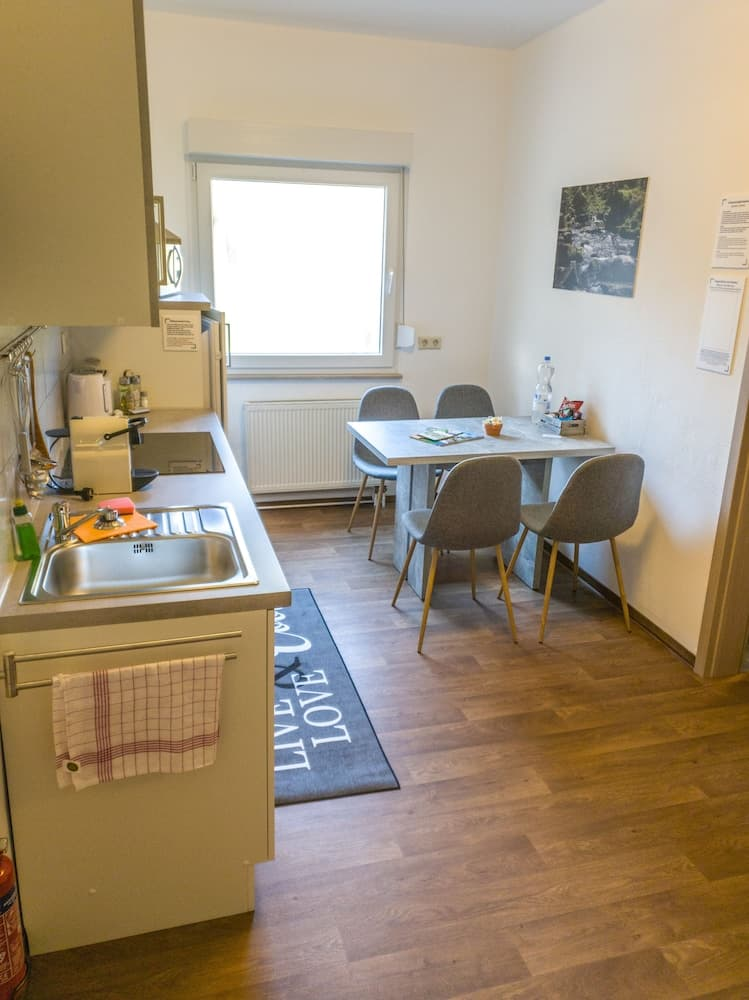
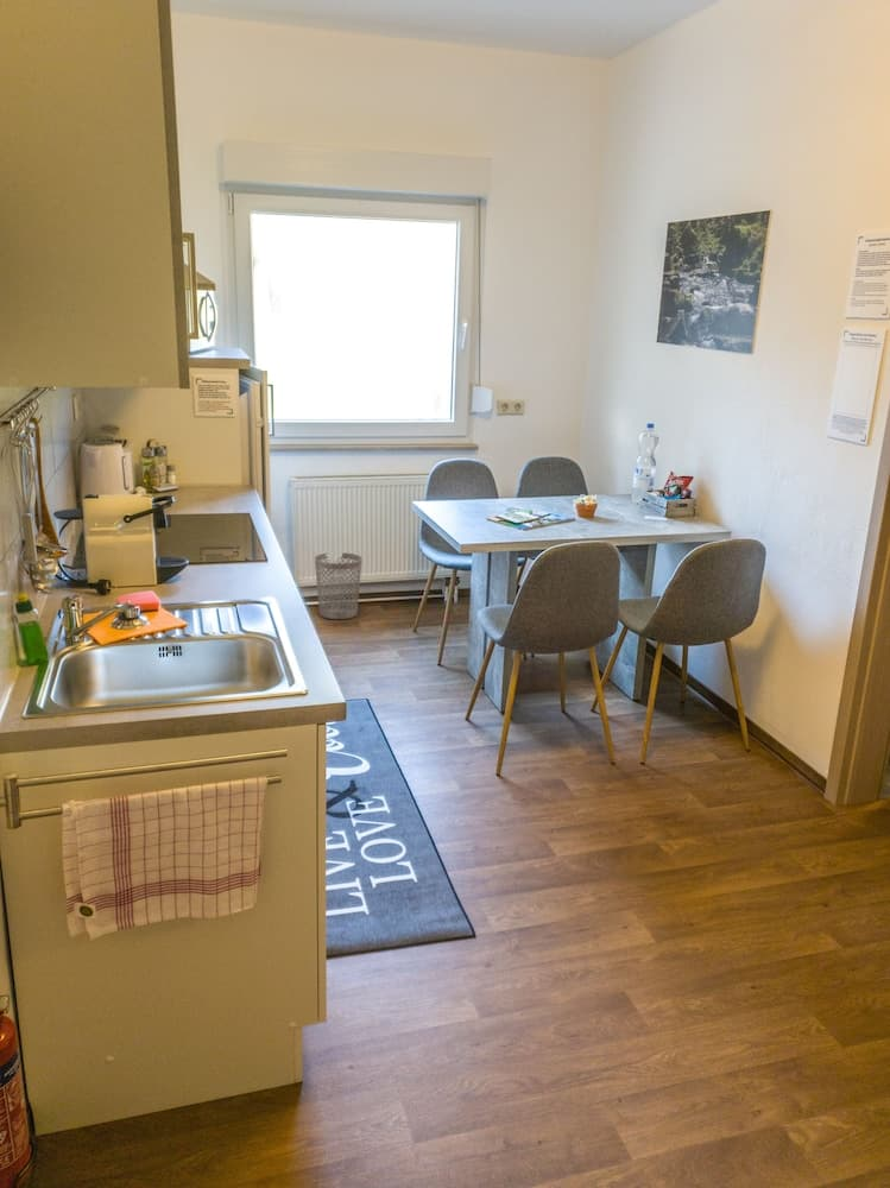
+ wastebasket (337, 586)
